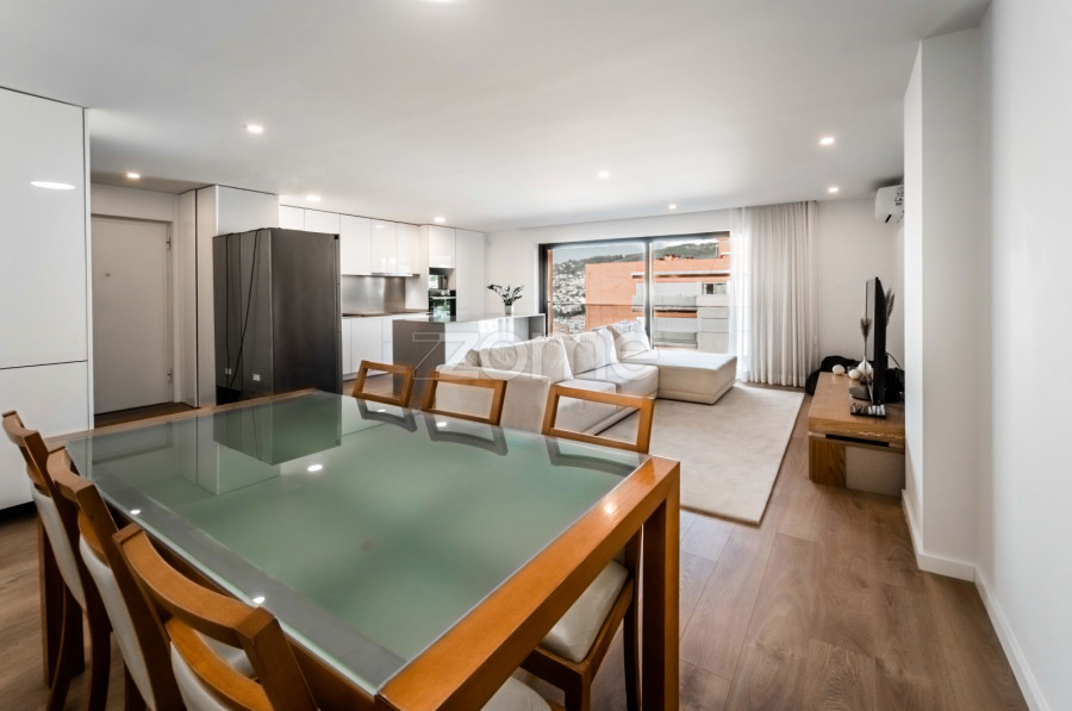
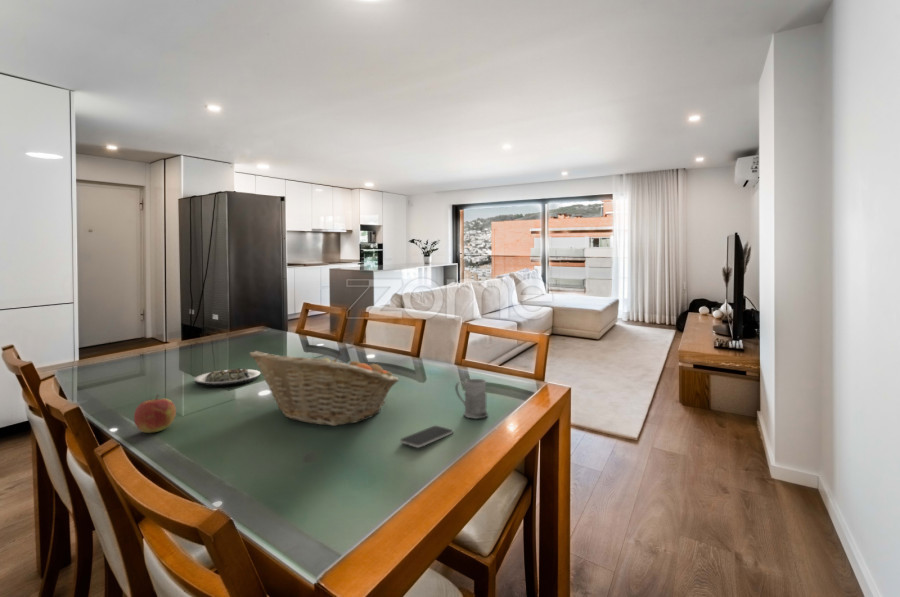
+ smartphone (427, 436)
+ plate (228, 375)
+ fruit basket (325, 379)
+ apple (155, 413)
+ mug (470, 396)
